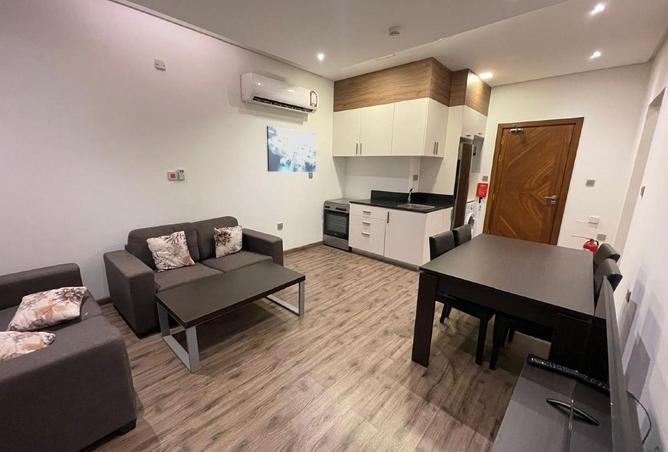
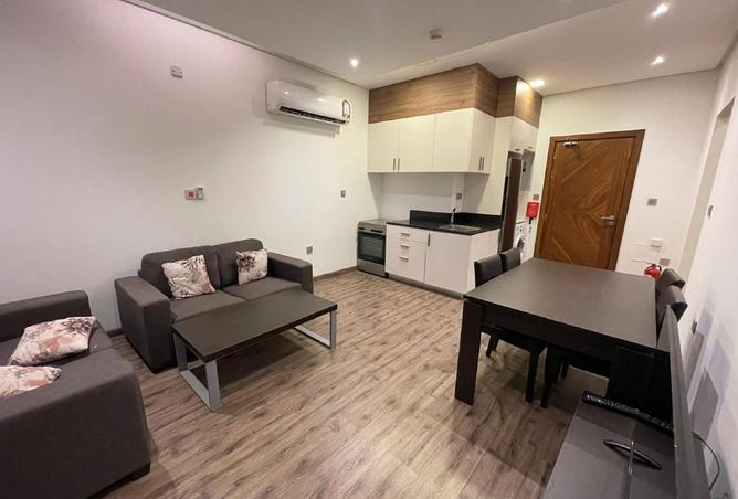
- wall art (293, 151)
